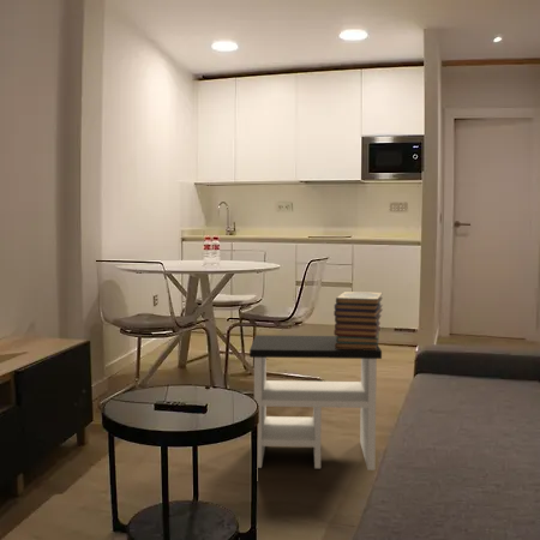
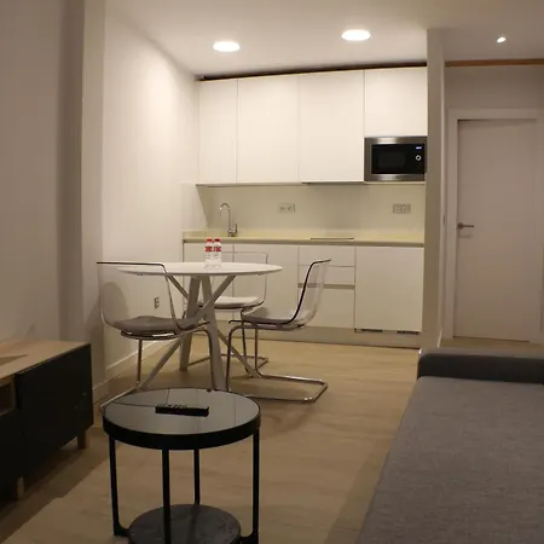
- book stack (359, 319)
- side table (313, 398)
